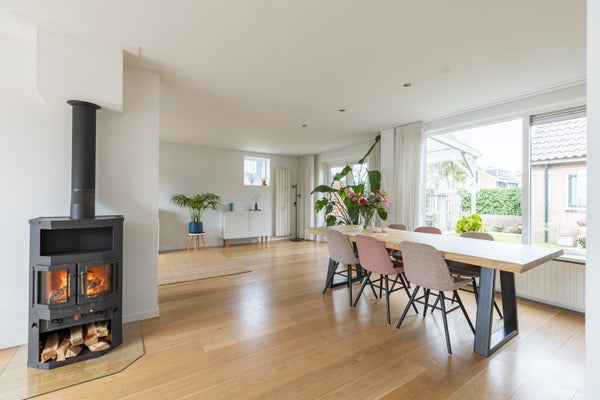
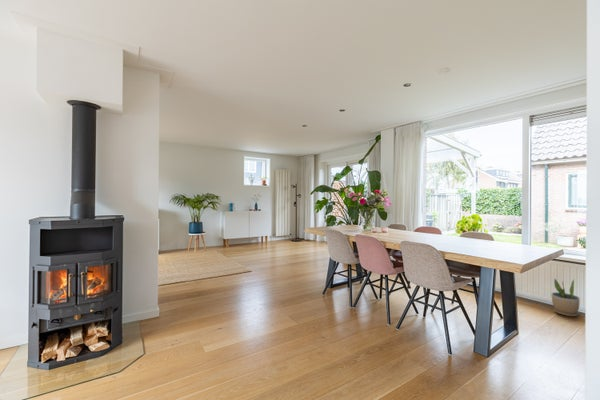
+ potted plant (565, 294)
